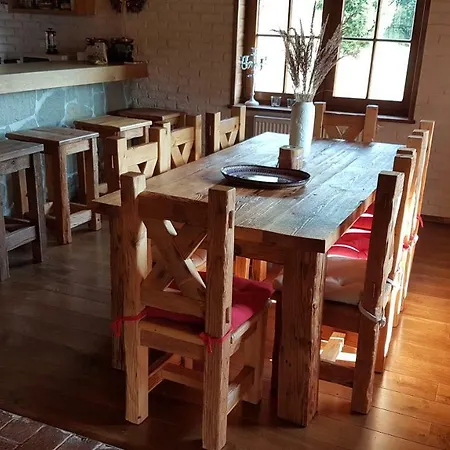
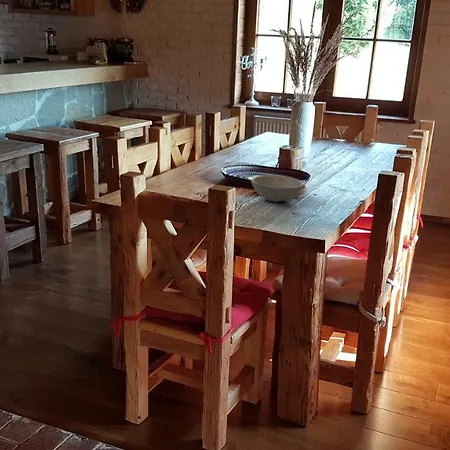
+ soup bowl (276, 190)
